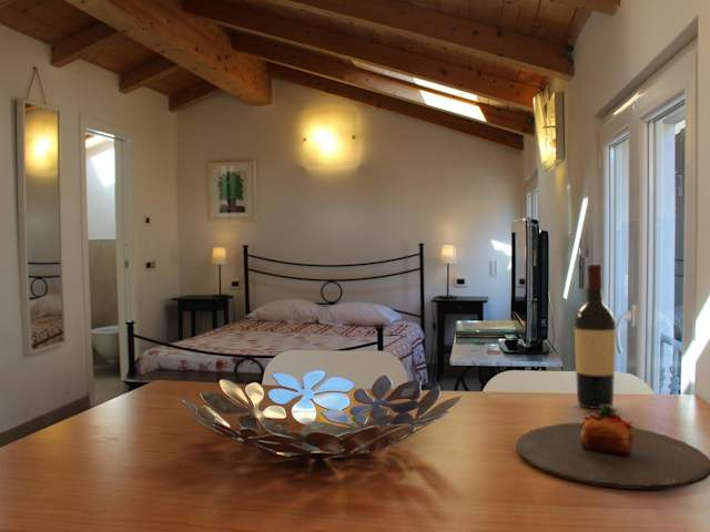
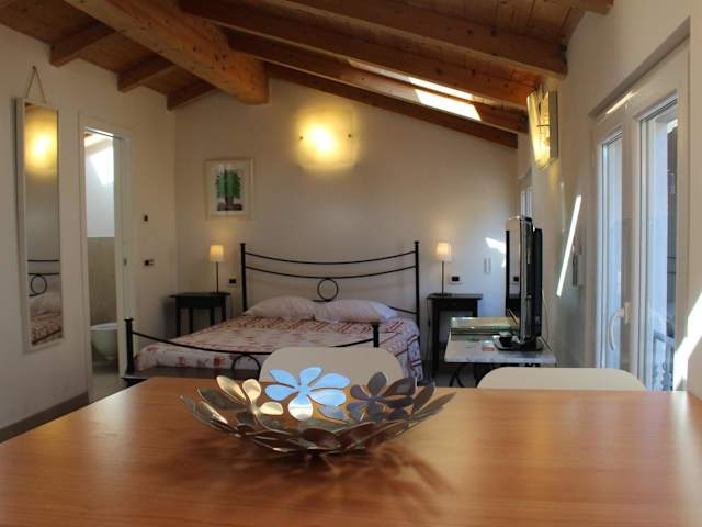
- plate (608, 430)
- wine bottle (595, 335)
